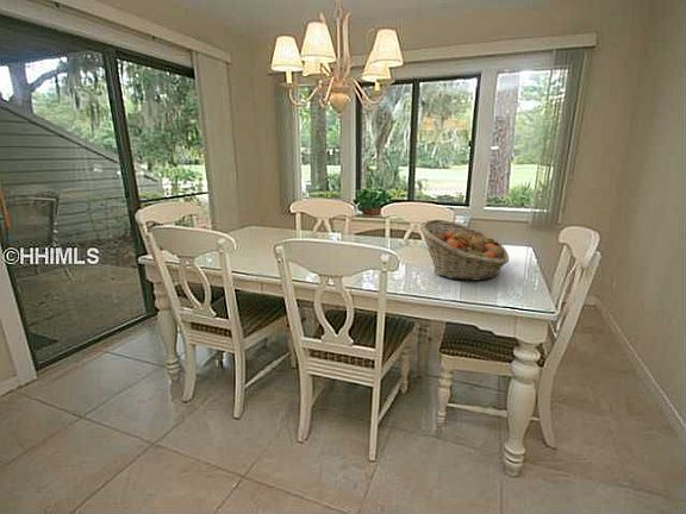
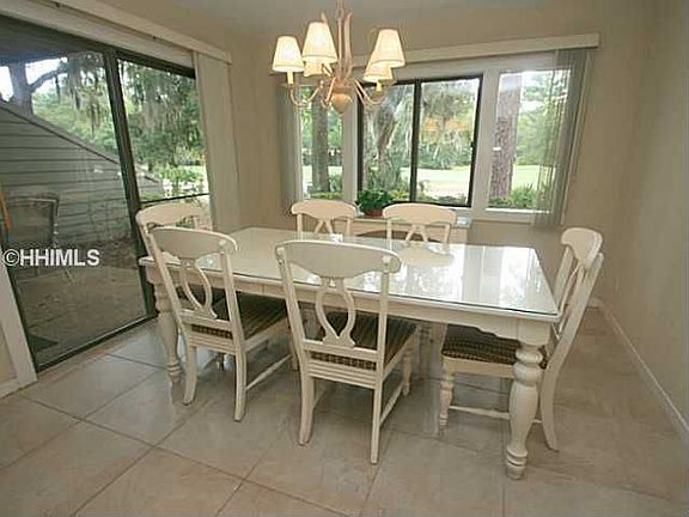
- fruit basket (463, 247)
